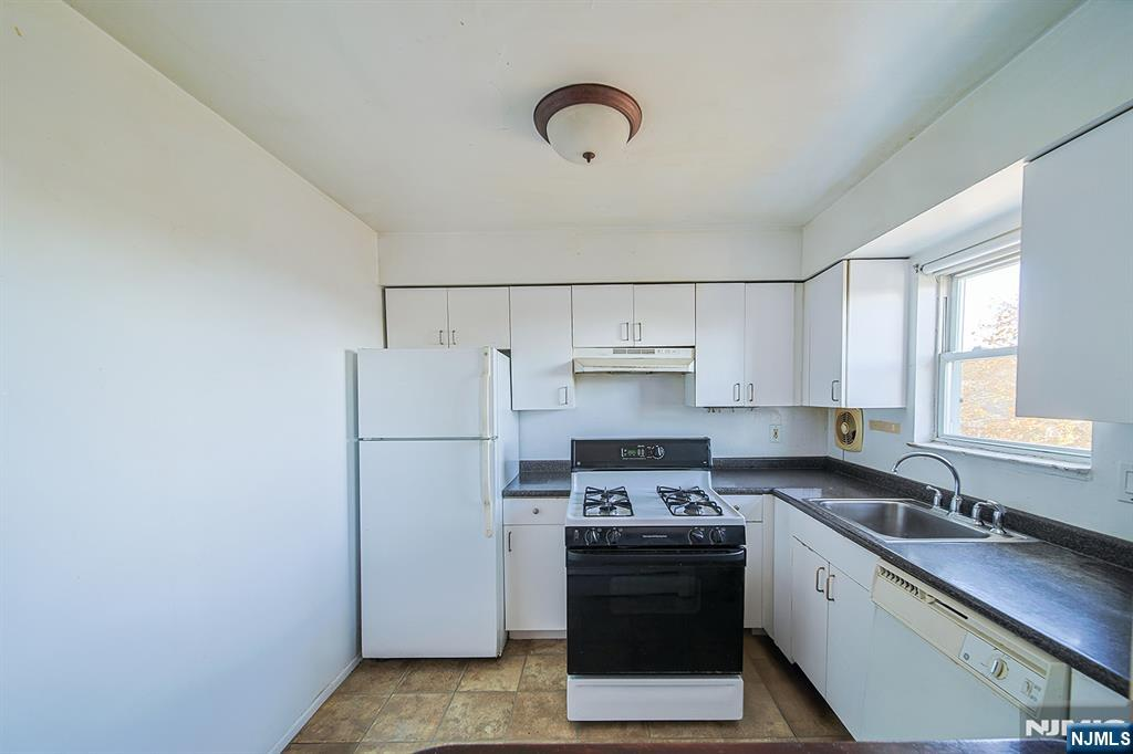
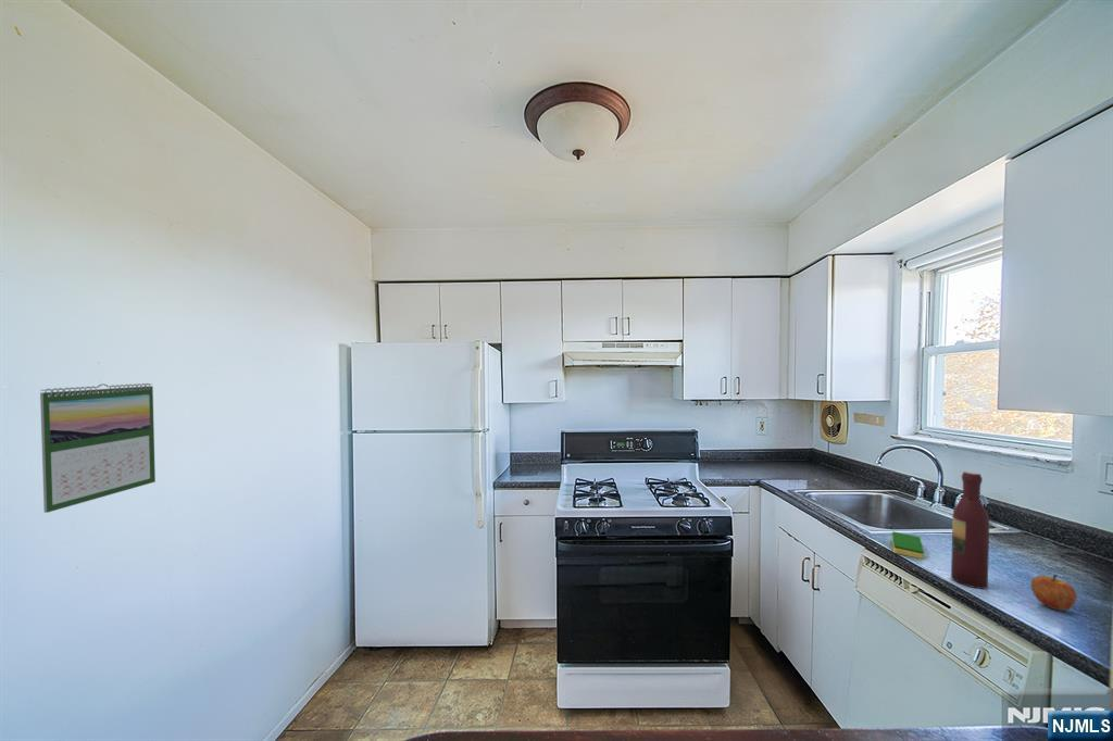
+ calendar (103, 439)
+ dish sponge (906, 544)
+ wine bottle (970, 527)
+ apple (1053, 589)
